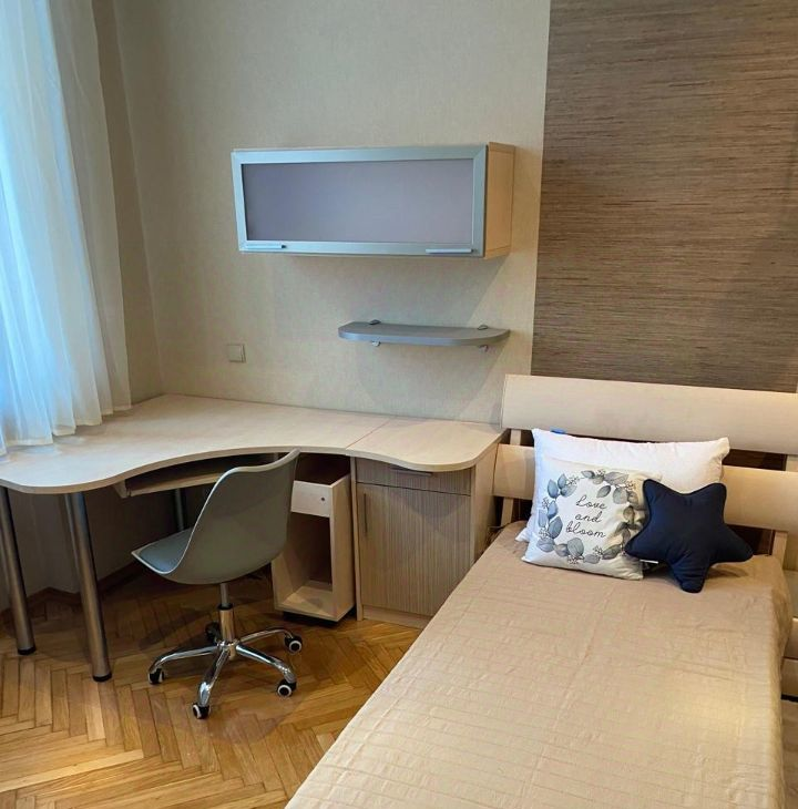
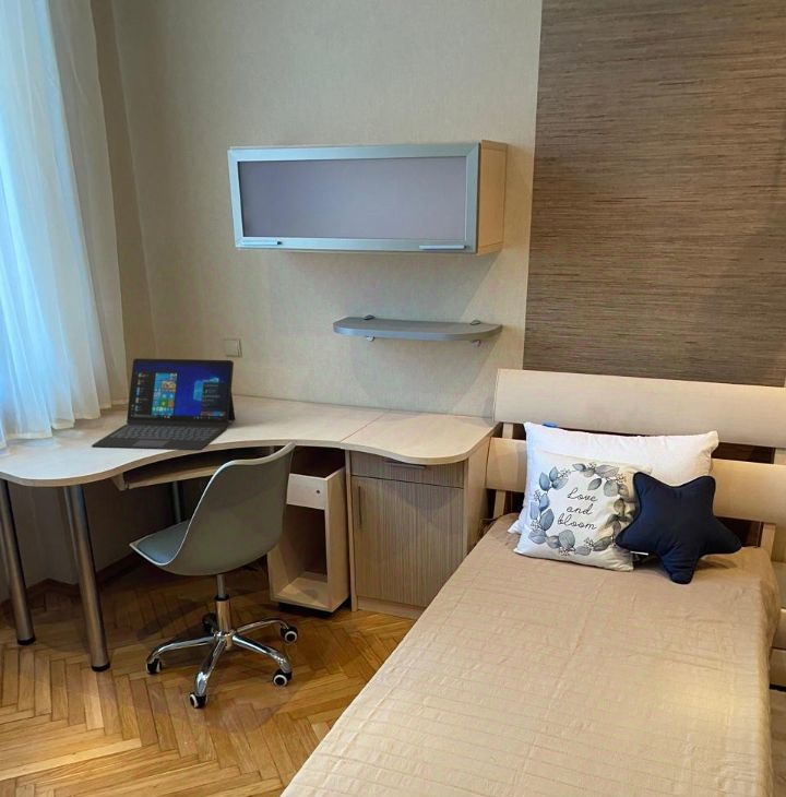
+ laptop (165, 401)
